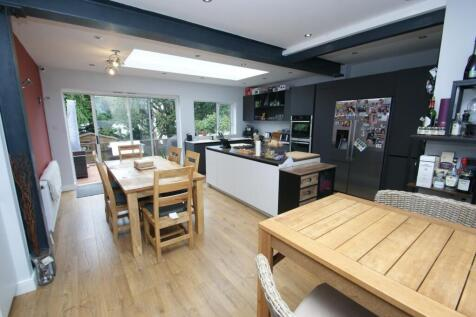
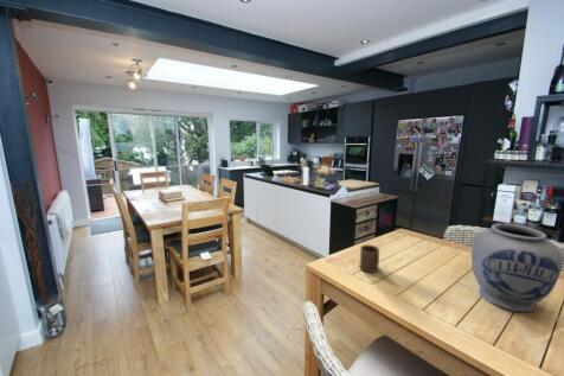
+ vase (511, 265)
+ cup (370, 257)
